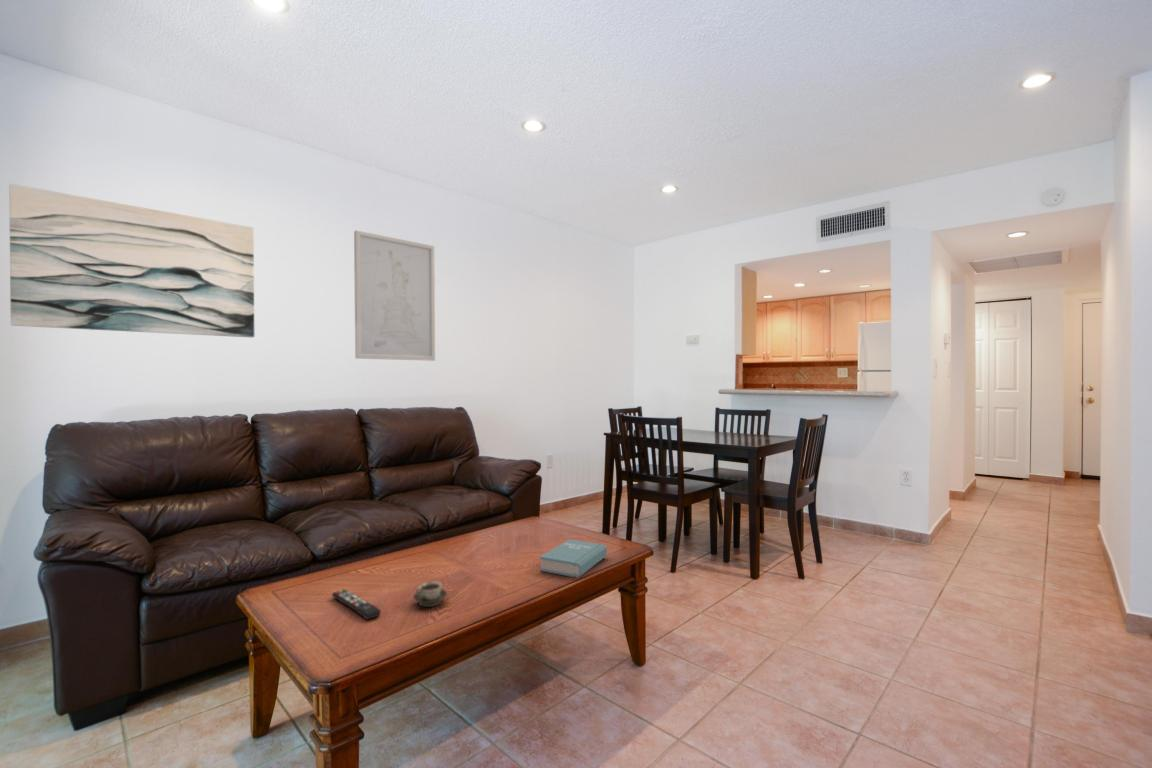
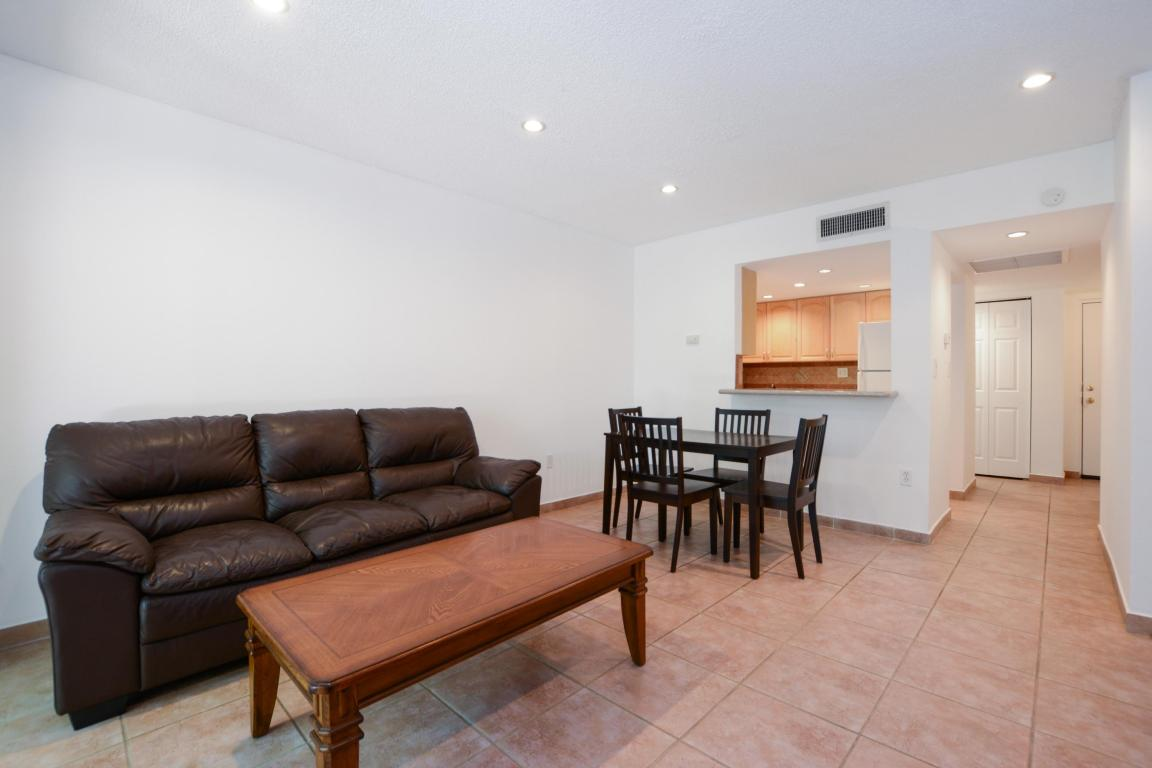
- wall art (396, 299)
- remote control (355, 603)
- book (574, 557)
- wall art (147, 270)
- cup (430, 594)
